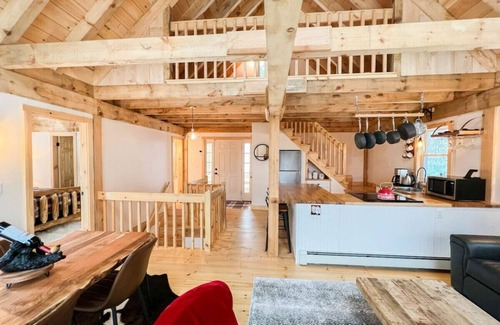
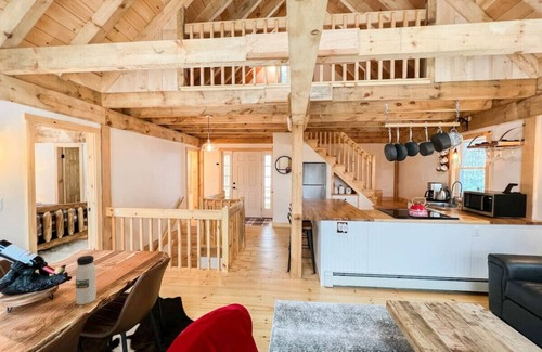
+ water bottle (86, 278)
